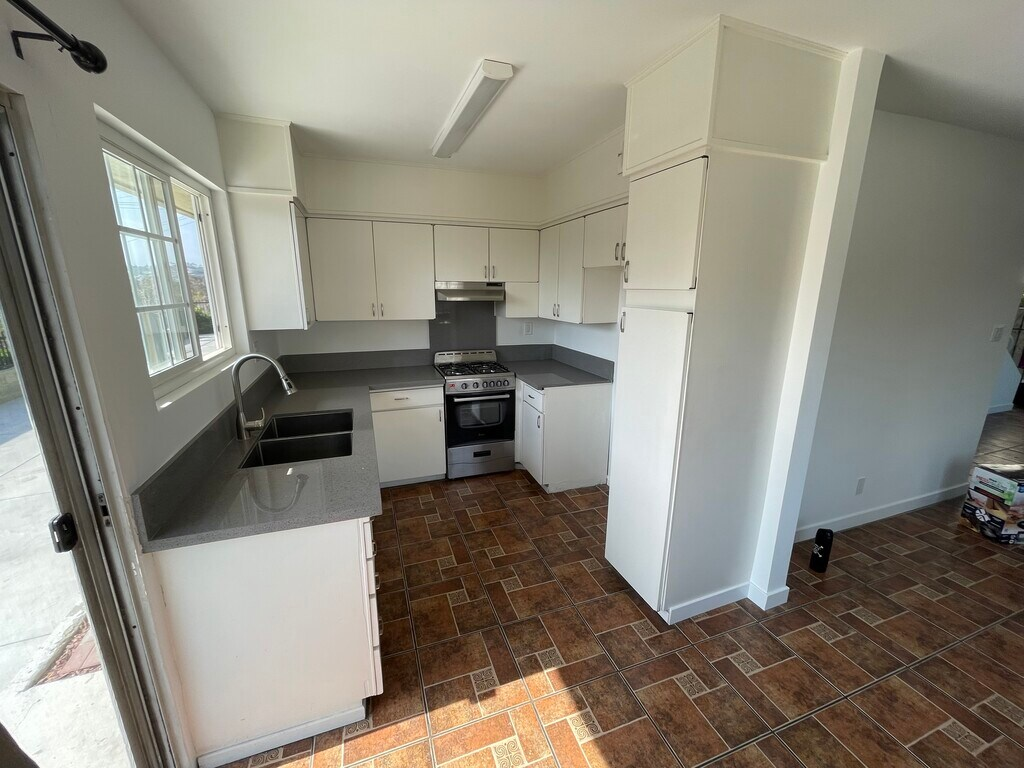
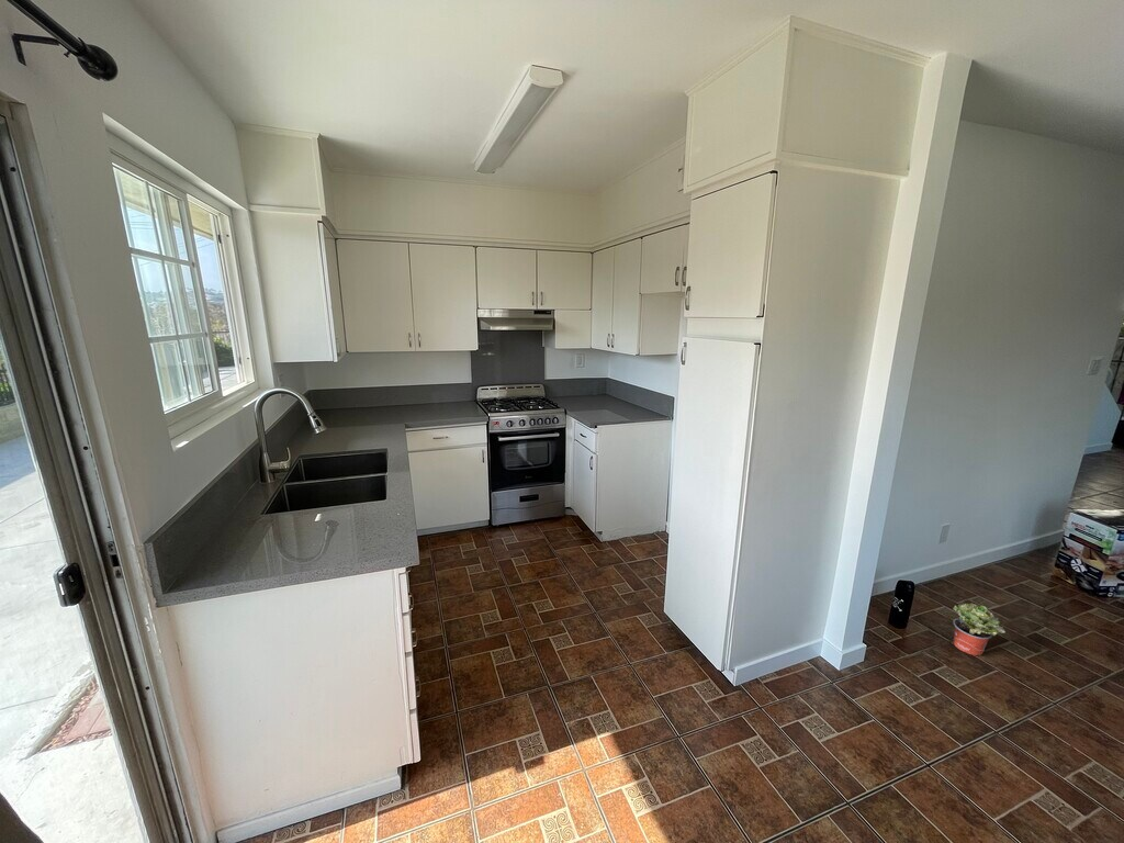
+ potted plant (976, 628)
